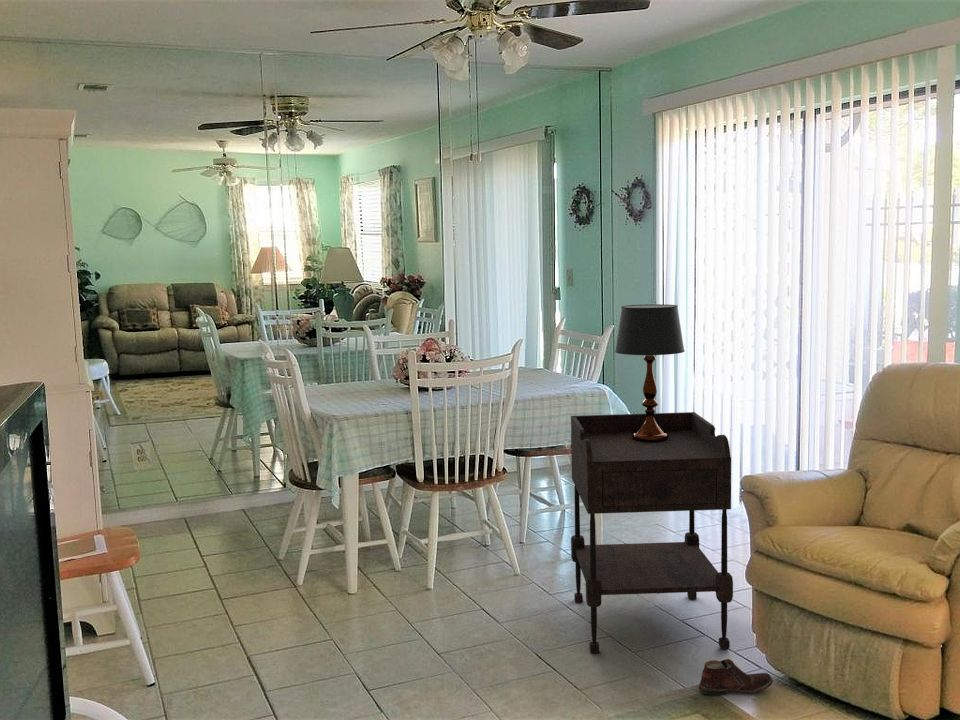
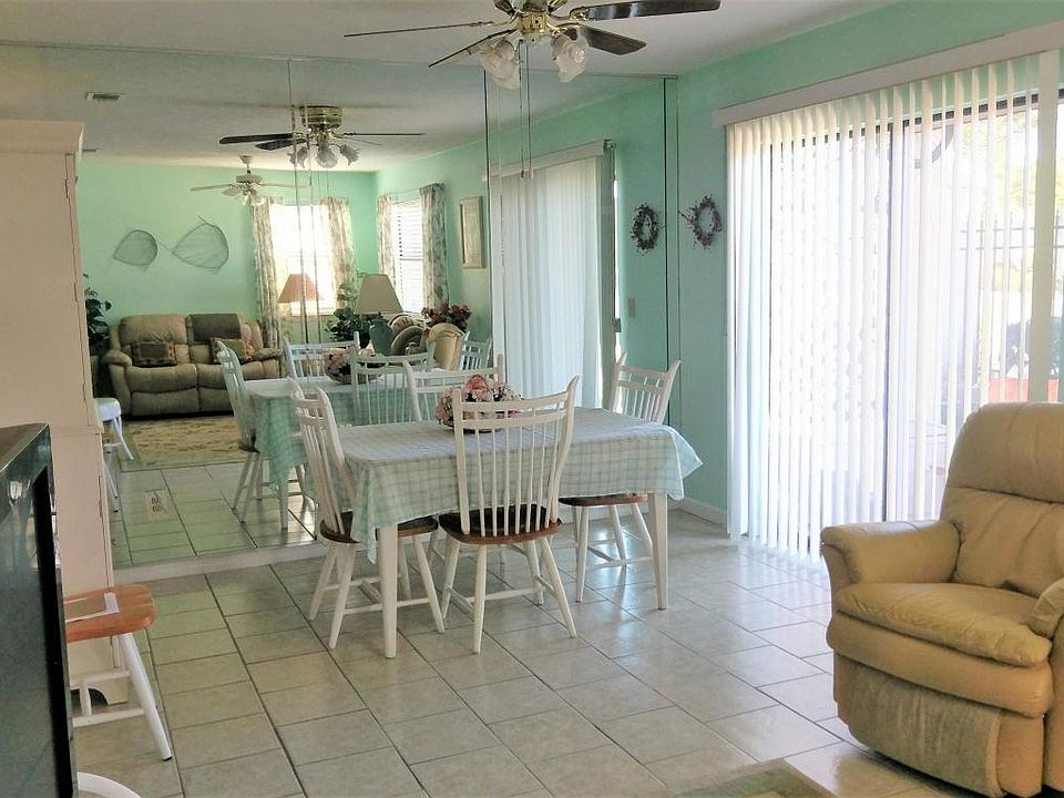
- table lamp (649, 372)
- shoe (735, 674)
- side table (646, 511)
